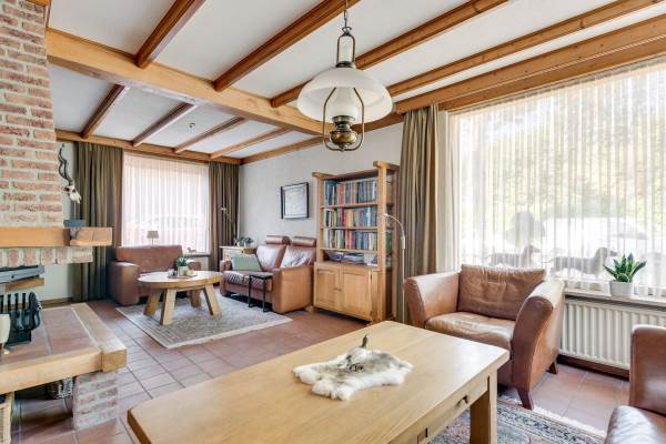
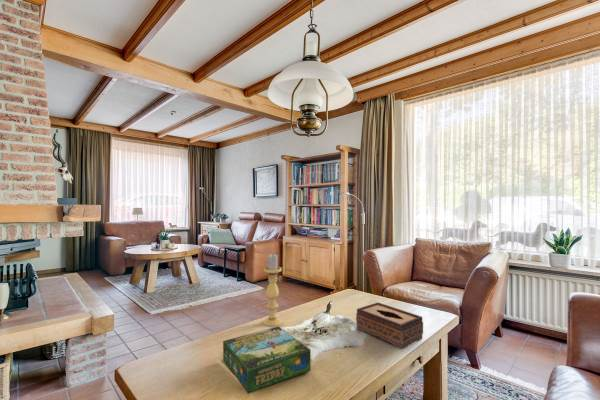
+ board game (265, 355)
+ candle holder (272, 288)
+ tissue box (388, 323)
